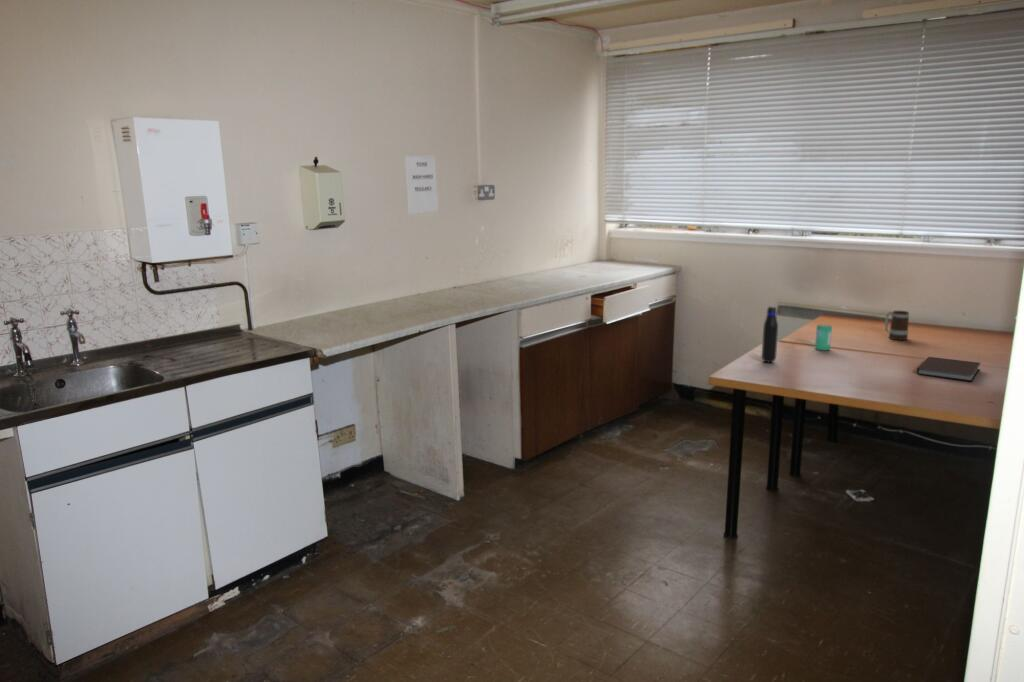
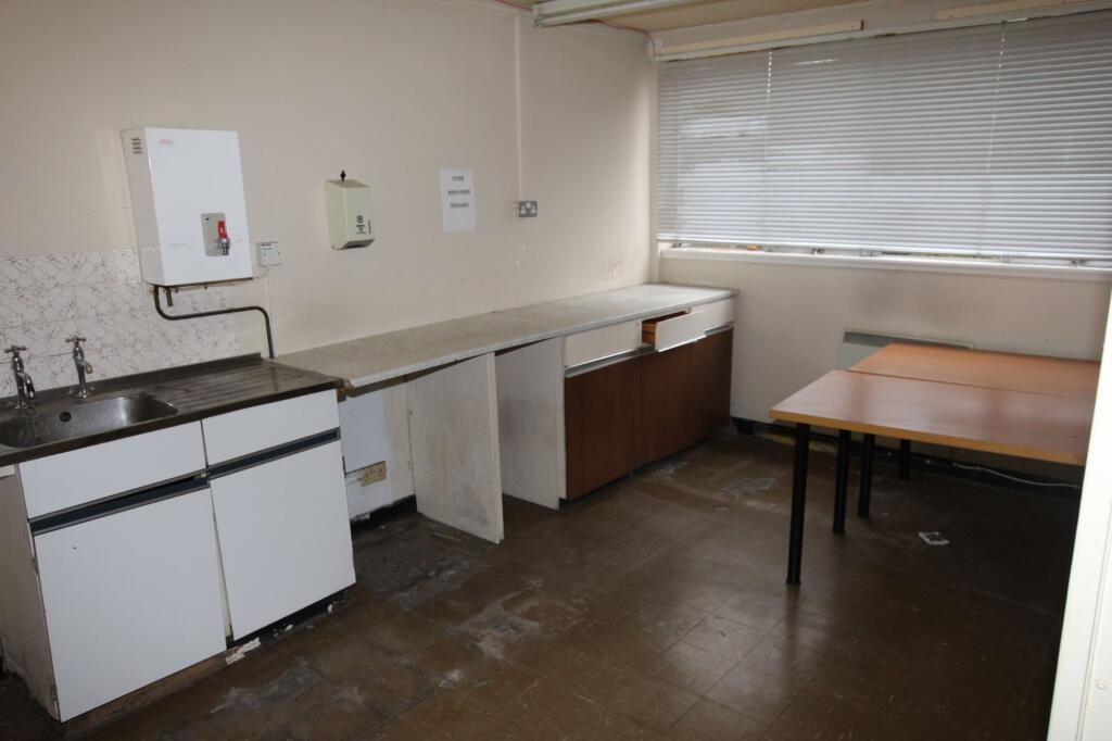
- water bottle (770, 334)
- beverage can (823, 337)
- notebook (948, 368)
- mug (895, 325)
